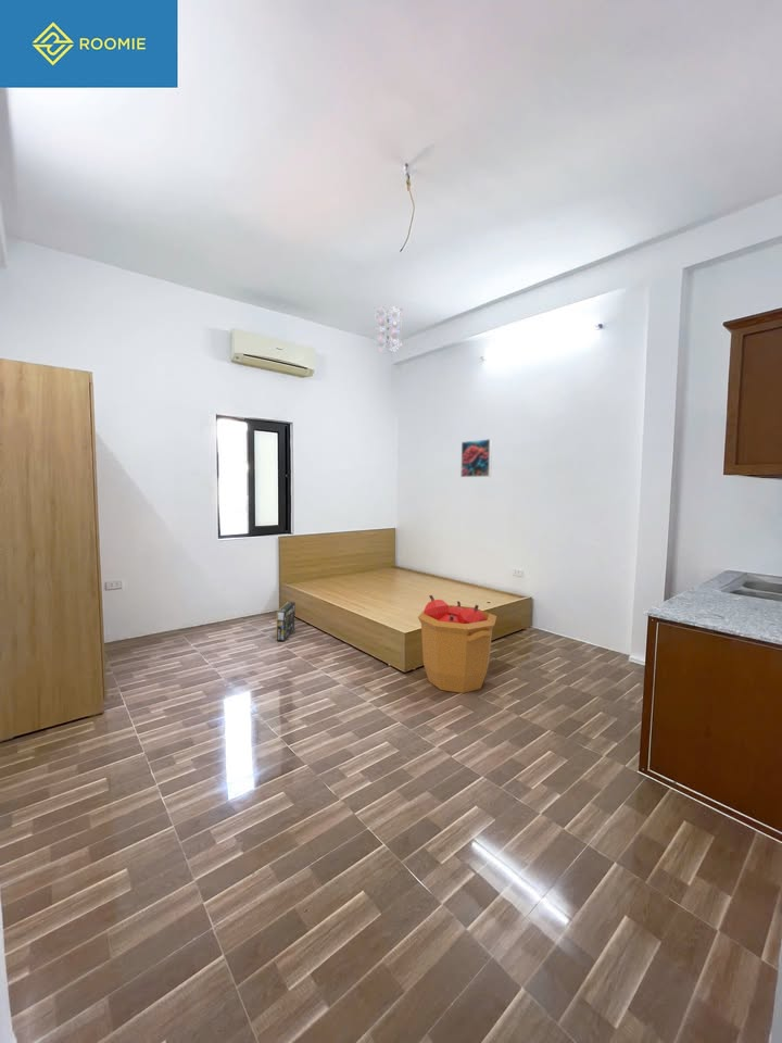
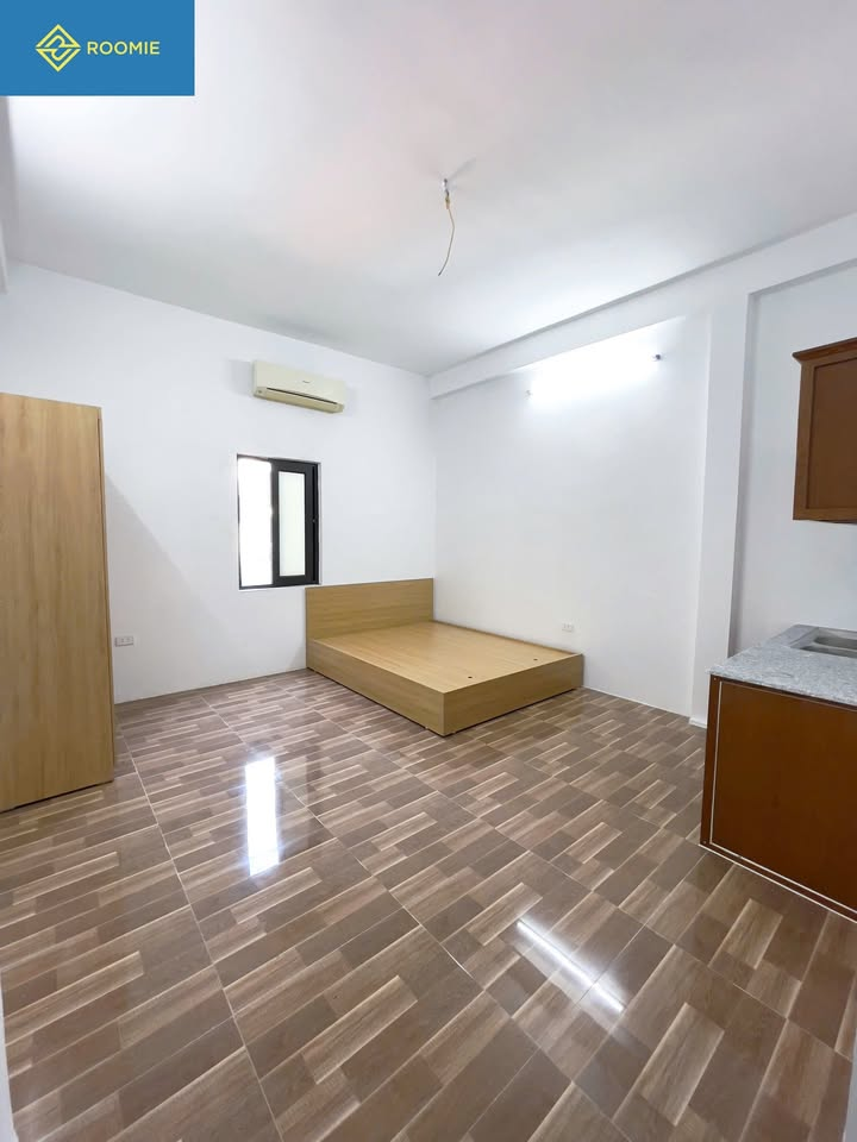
- box (286, 620)
- ceiling light (388, 328)
- trash can (456, 639)
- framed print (476, 458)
